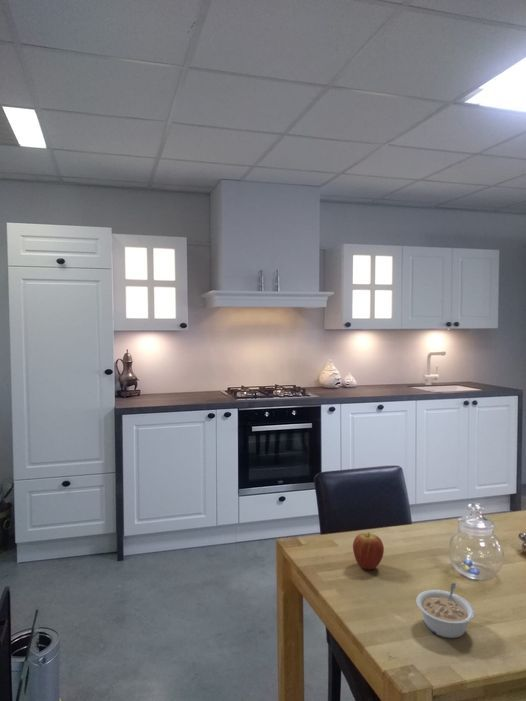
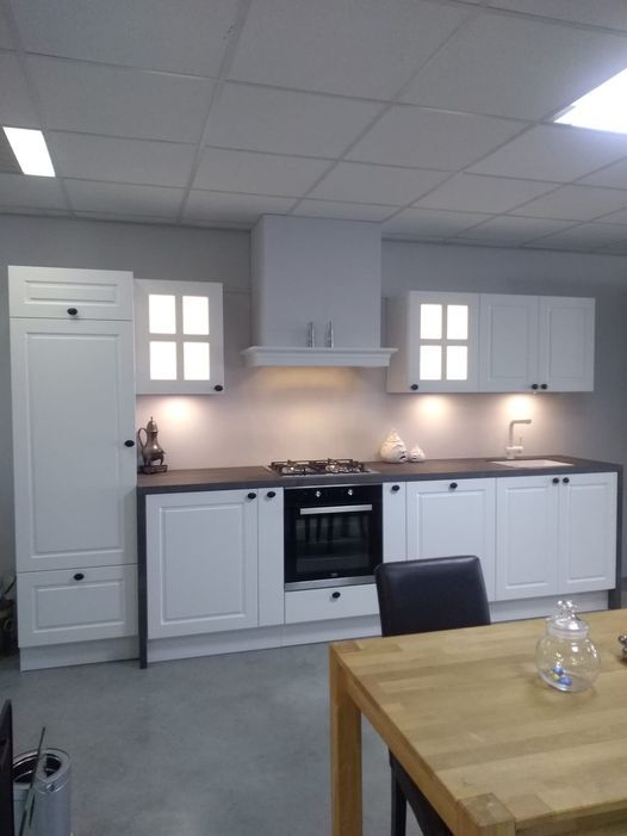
- legume (443, 612)
- fruit (367, 549)
